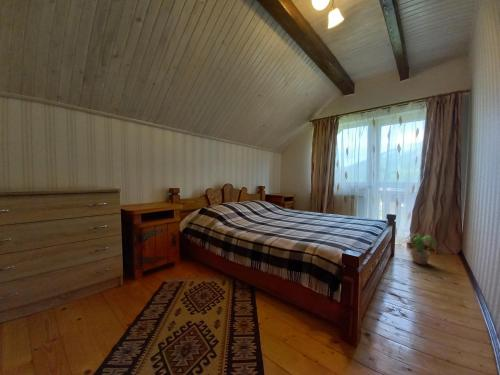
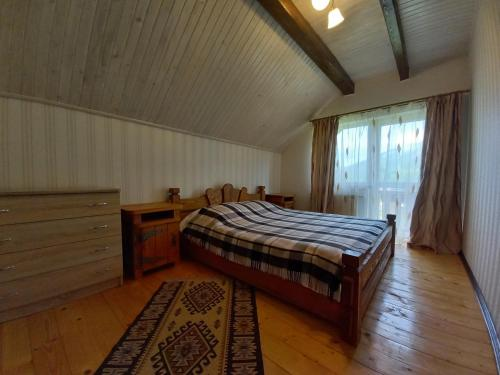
- potted plant (423, 249)
